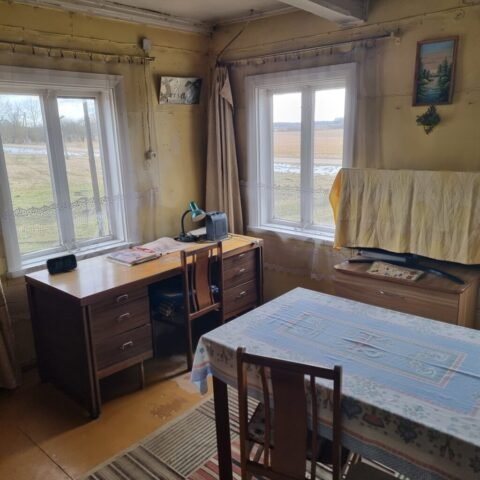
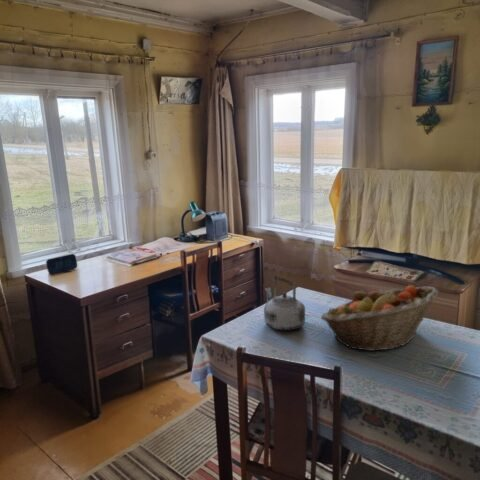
+ kettle (281, 300)
+ fruit basket (379, 312)
